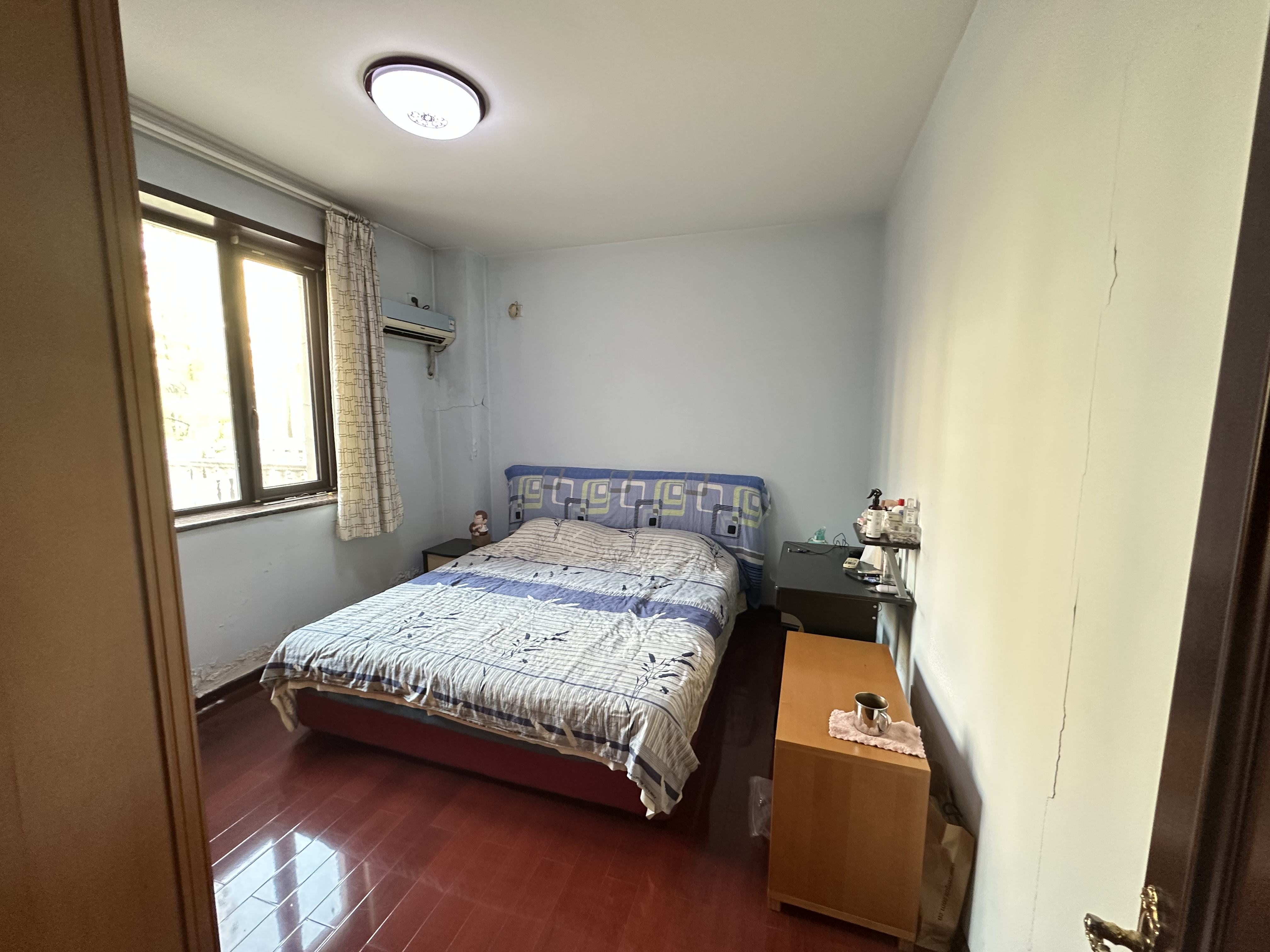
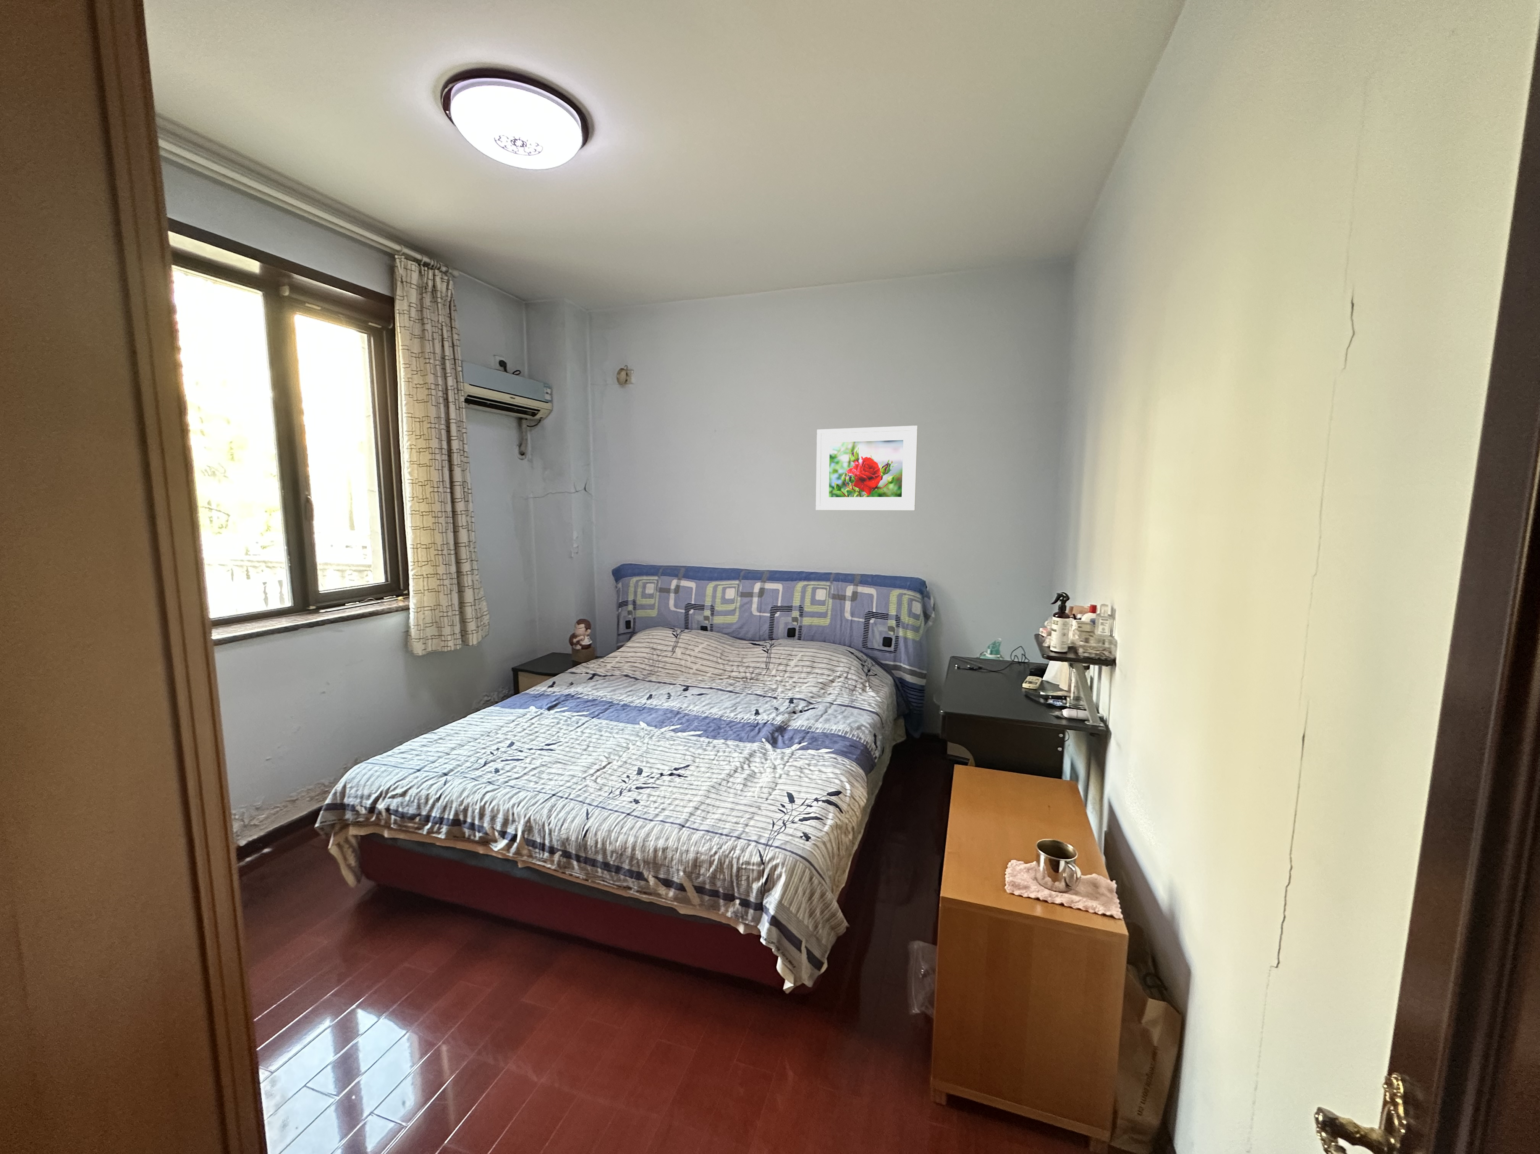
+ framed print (865, 469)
